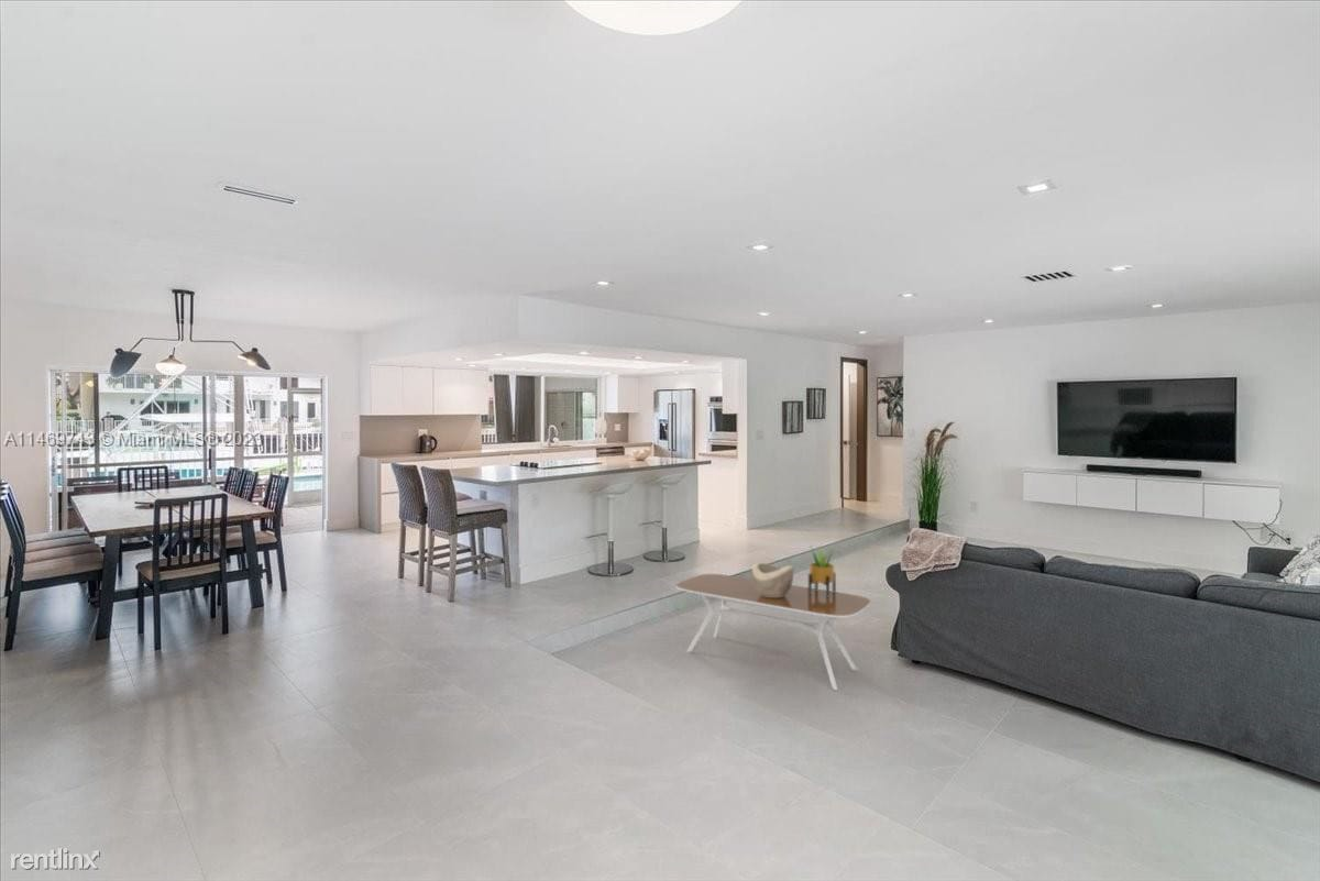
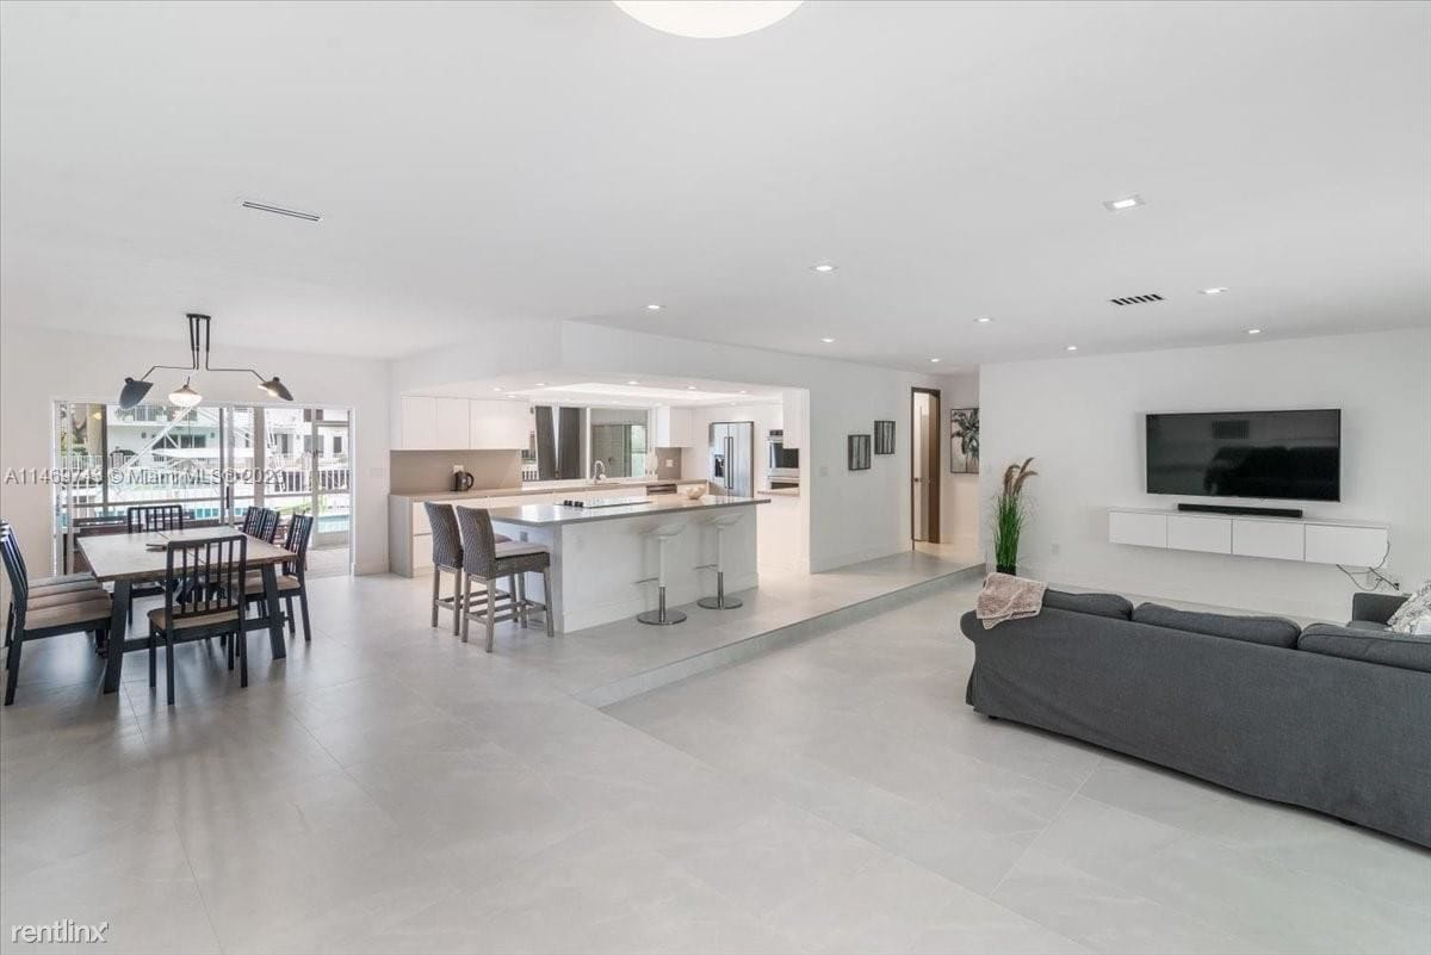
- potted plant (822, 569)
- coffee table (768, 620)
- decorative bowl (772, 580)
